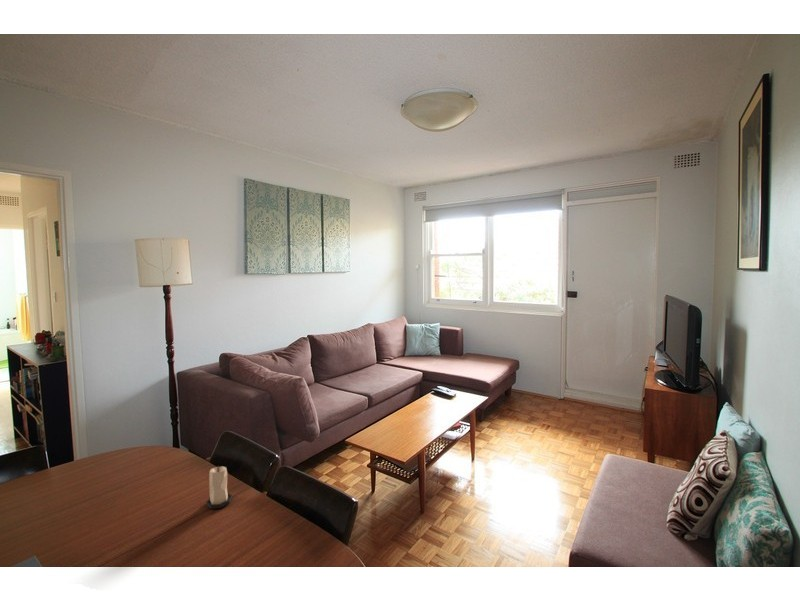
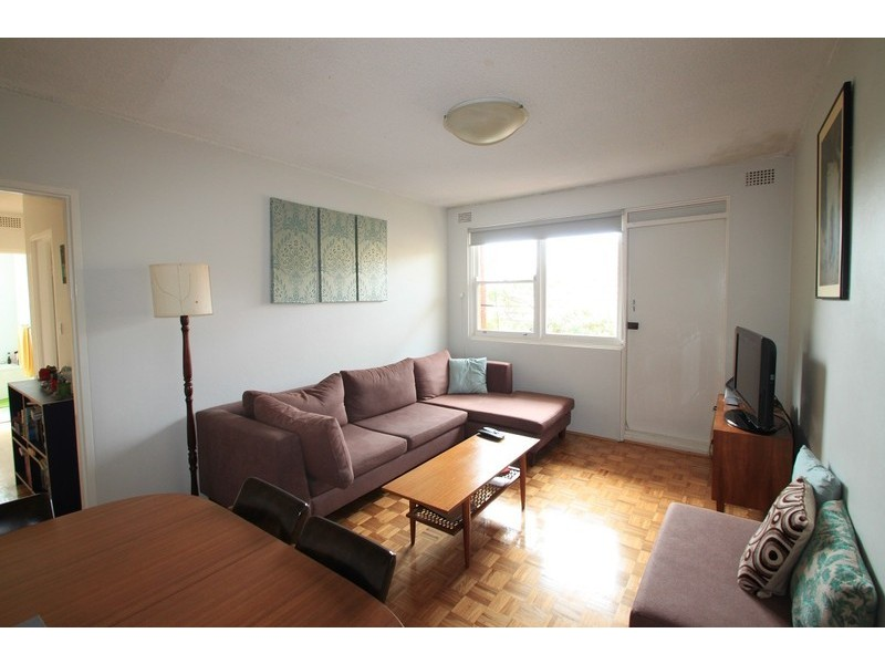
- candle (218, 483)
